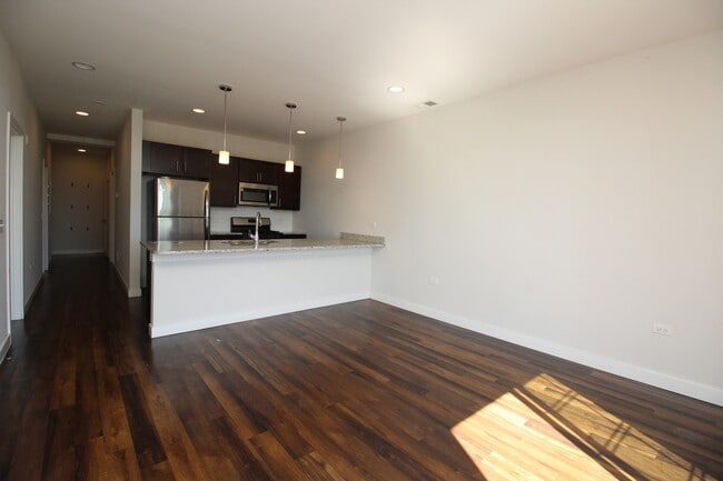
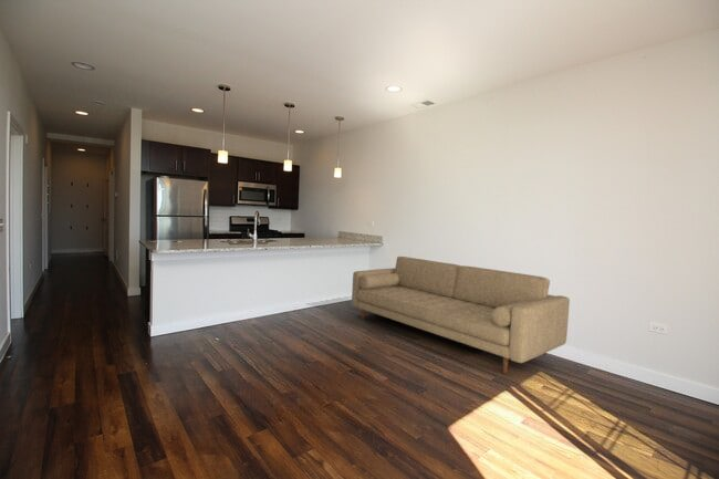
+ sofa (445, 300)
